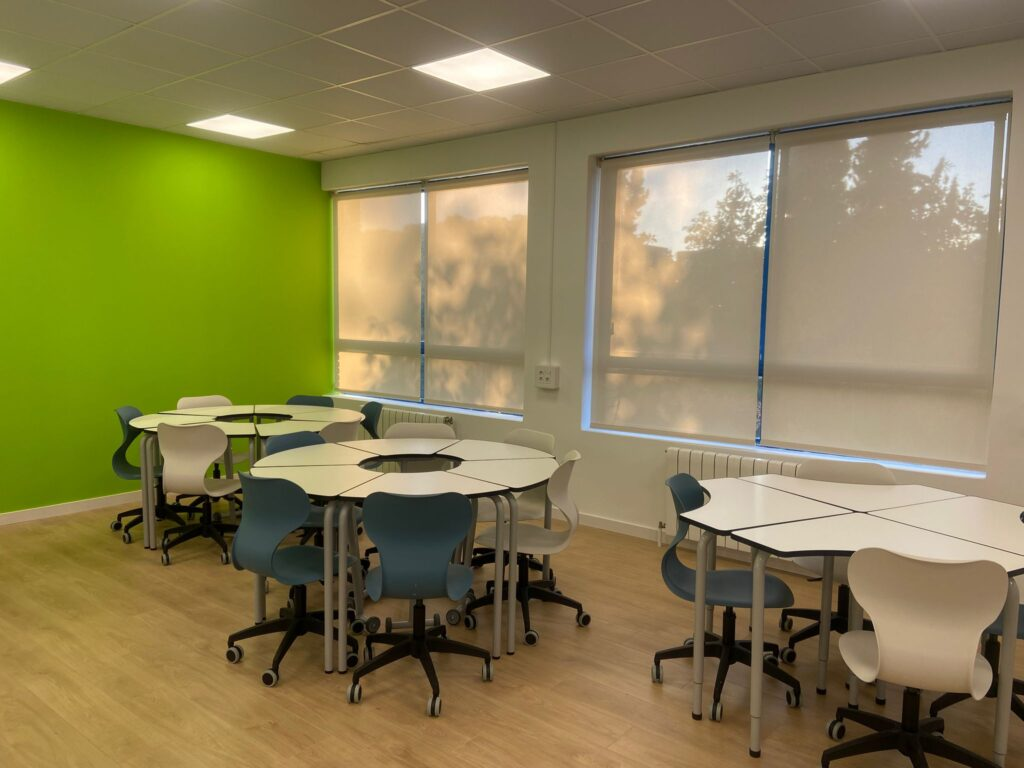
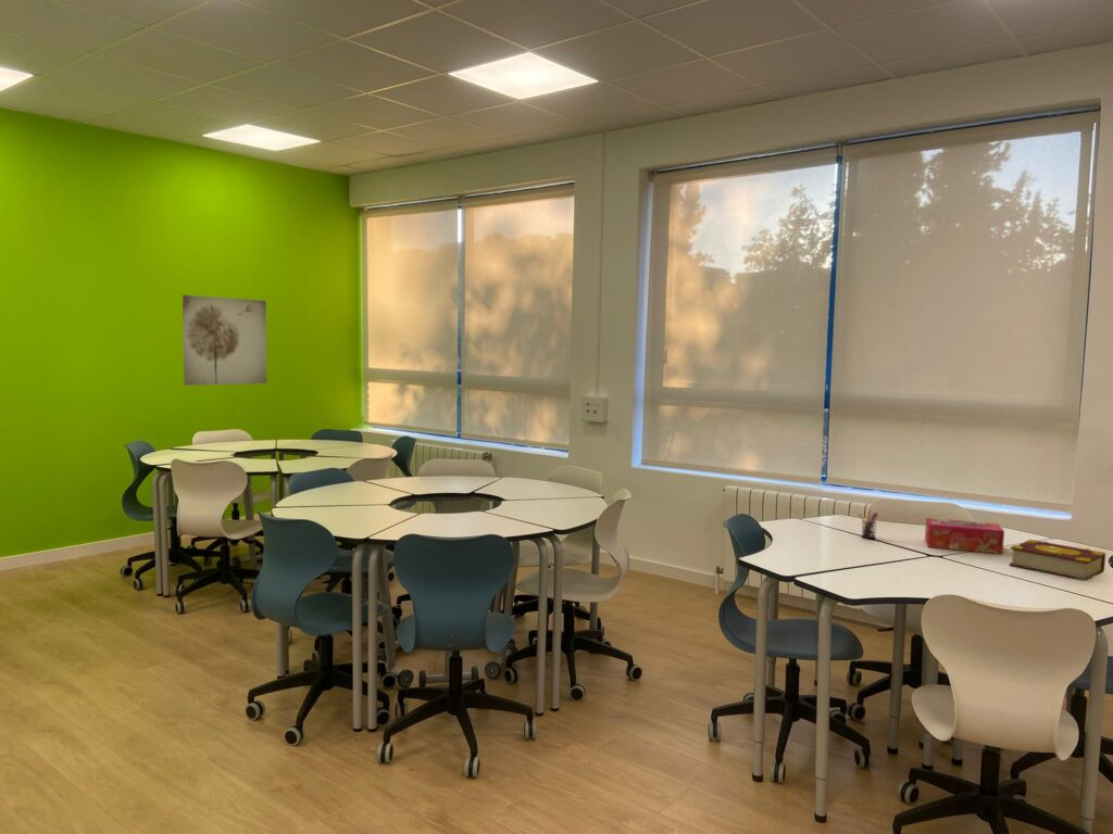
+ wall art (226, 341)
+ book (1055, 557)
+ tissue box (963, 534)
+ pen holder (867, 523)
